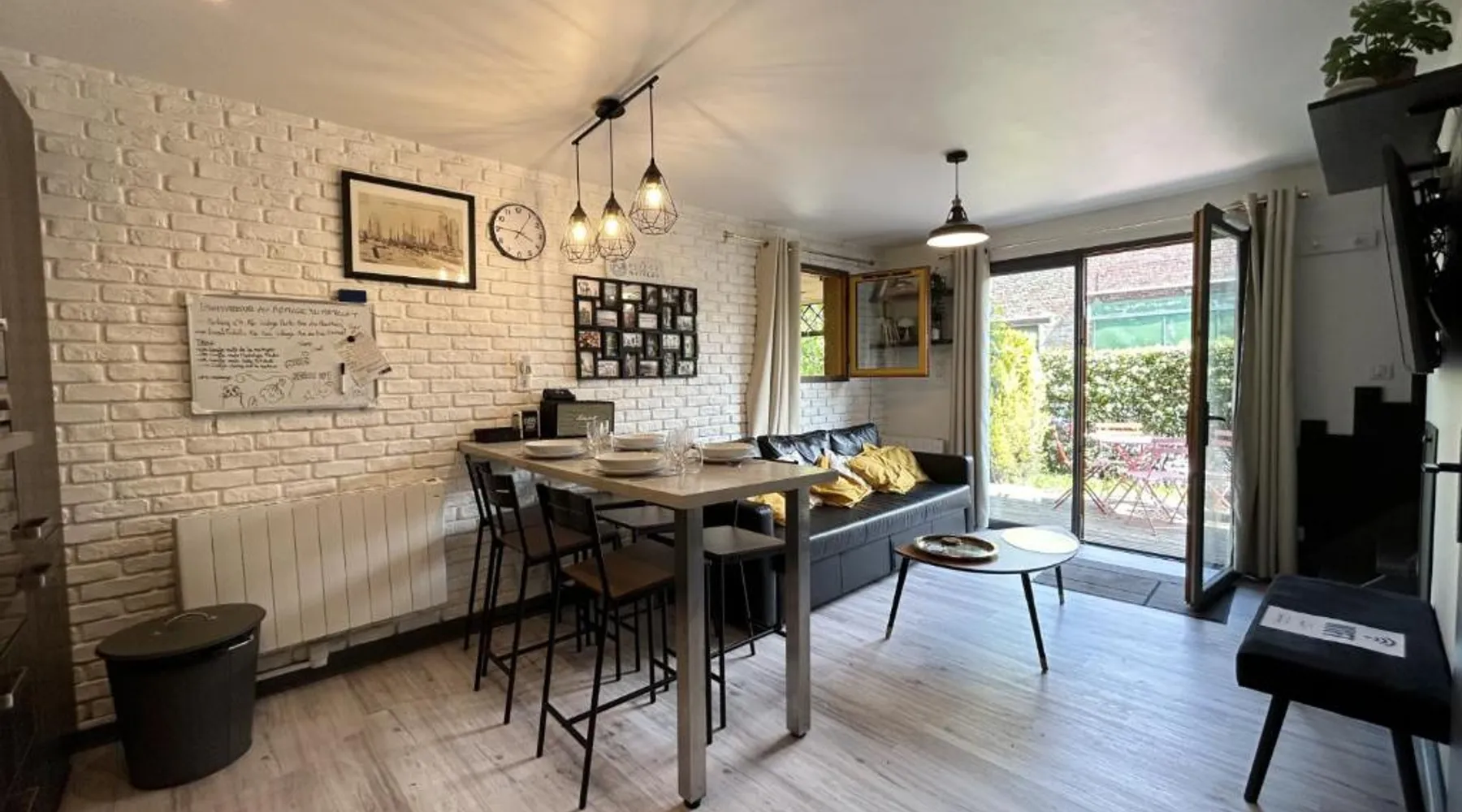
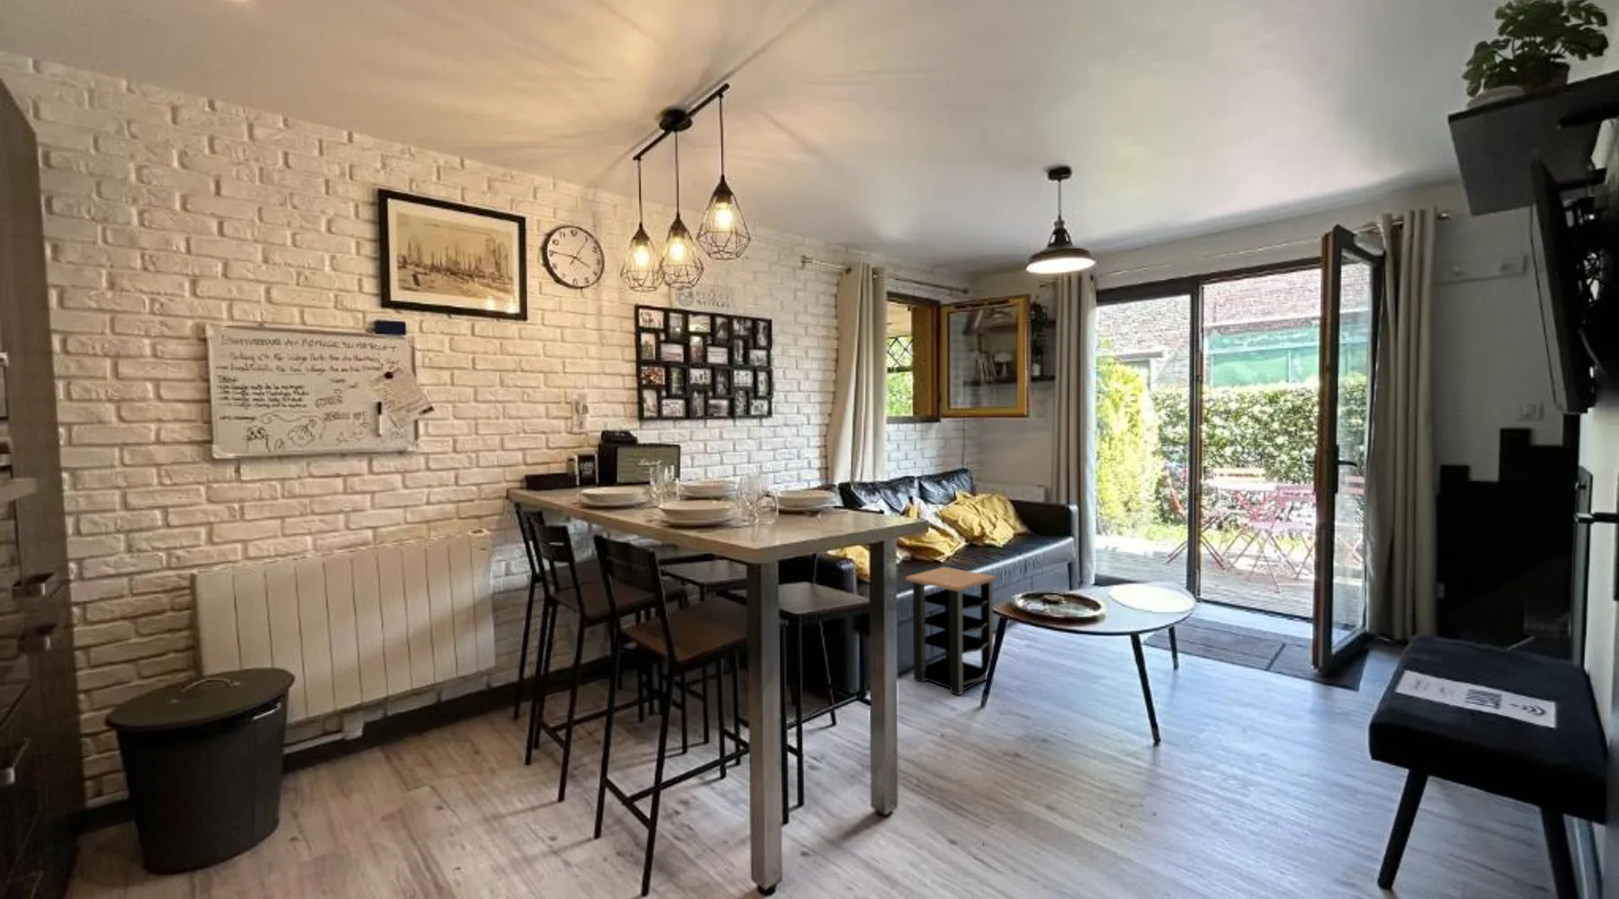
+ side table (951, 628)
